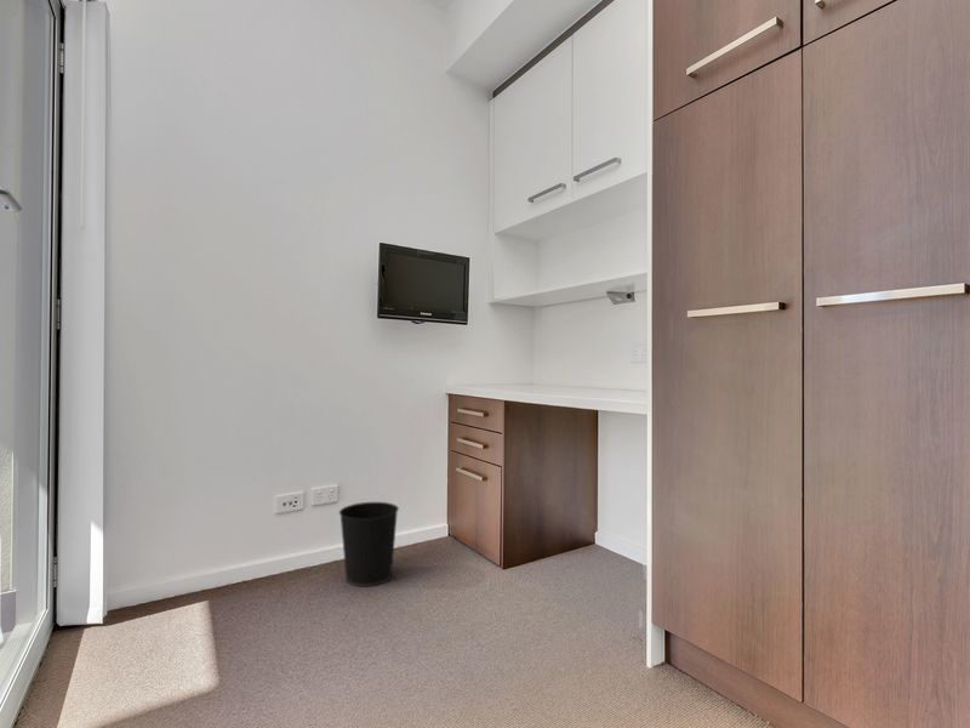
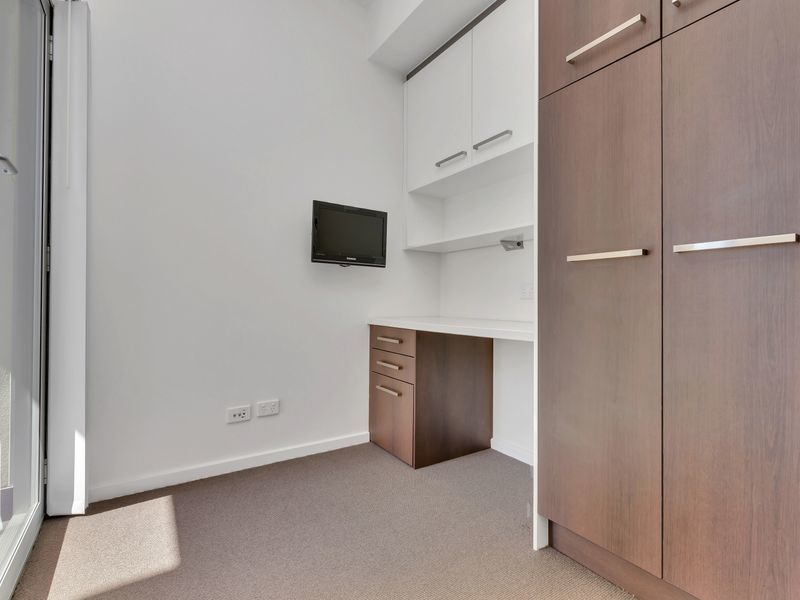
- wastebasket (369, 542)
